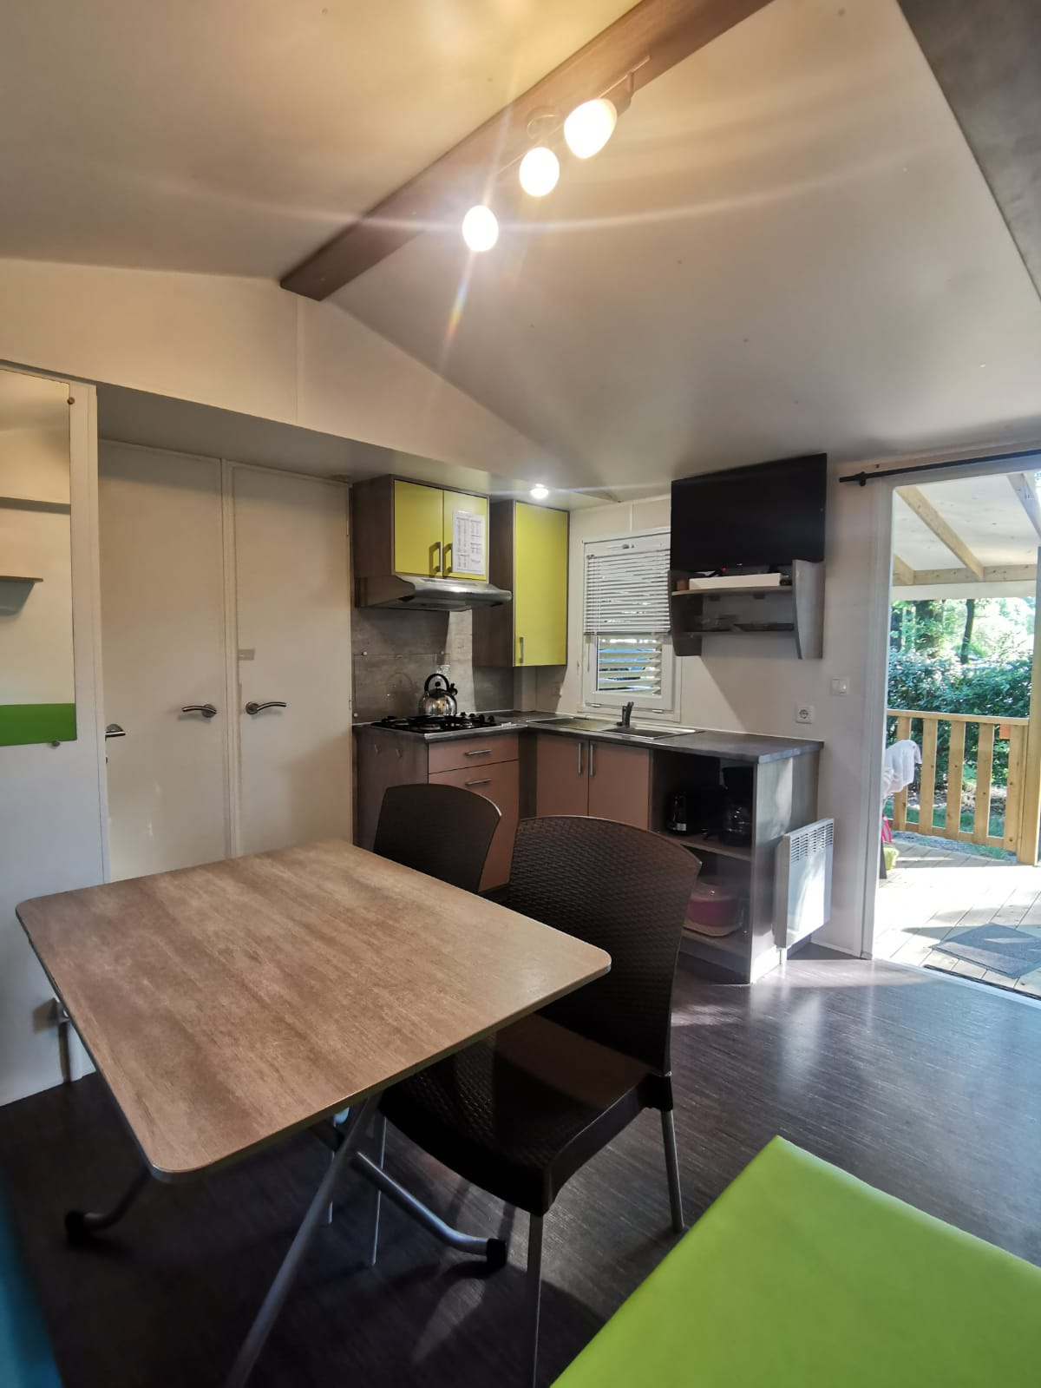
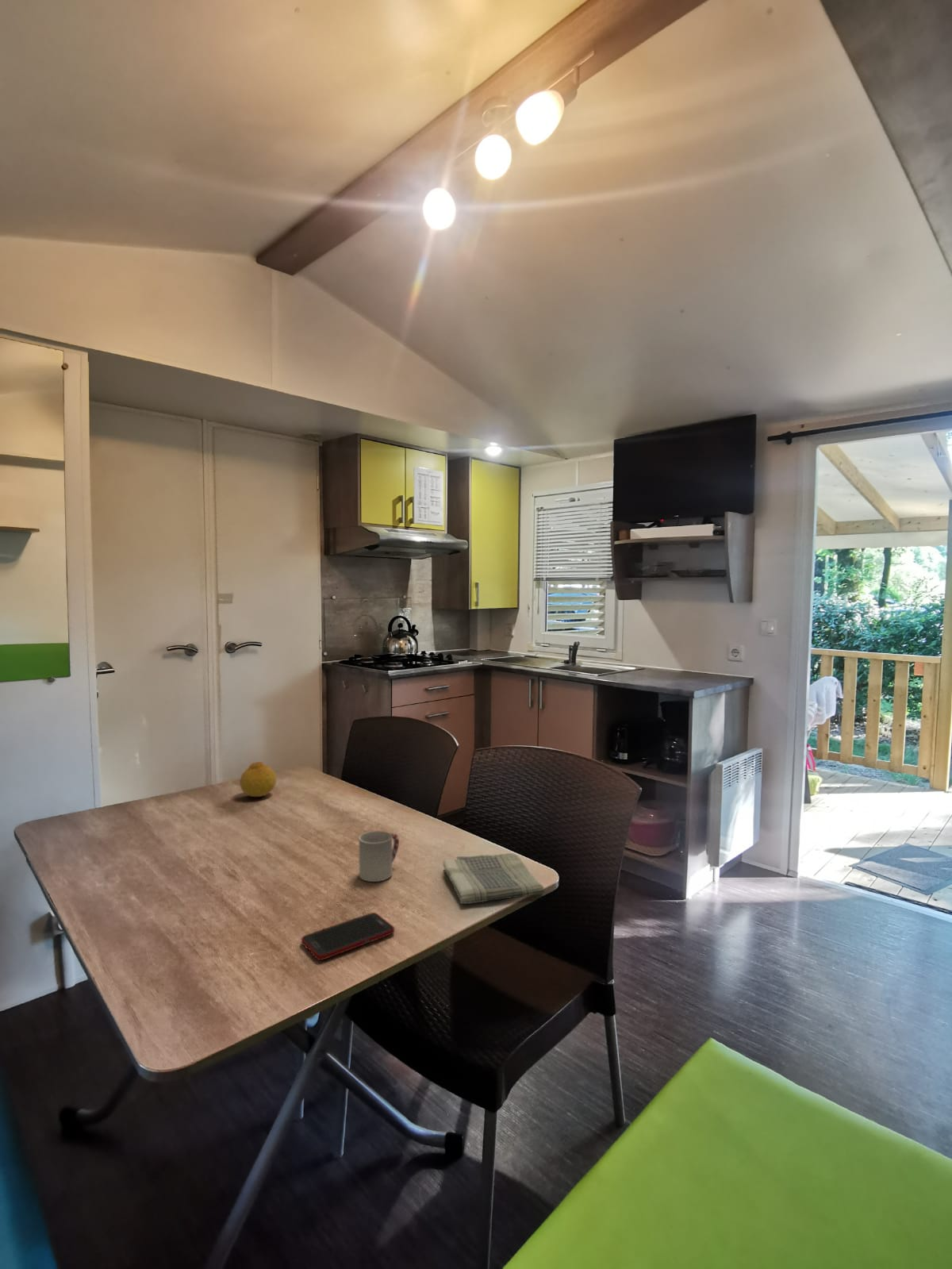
+ cup (381, 853)
+ dish towel (490, 874)
+ cell phone (348, 935)
+ fruit (258, 779)
